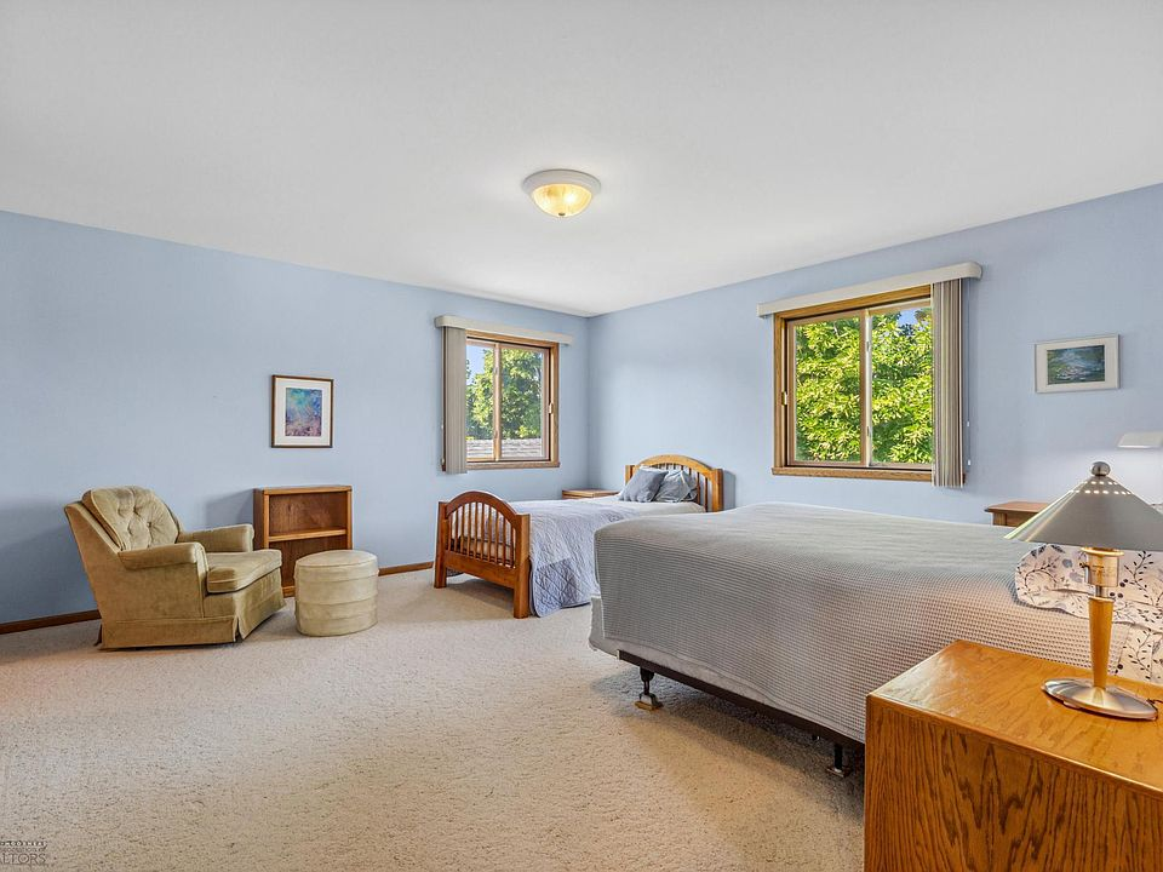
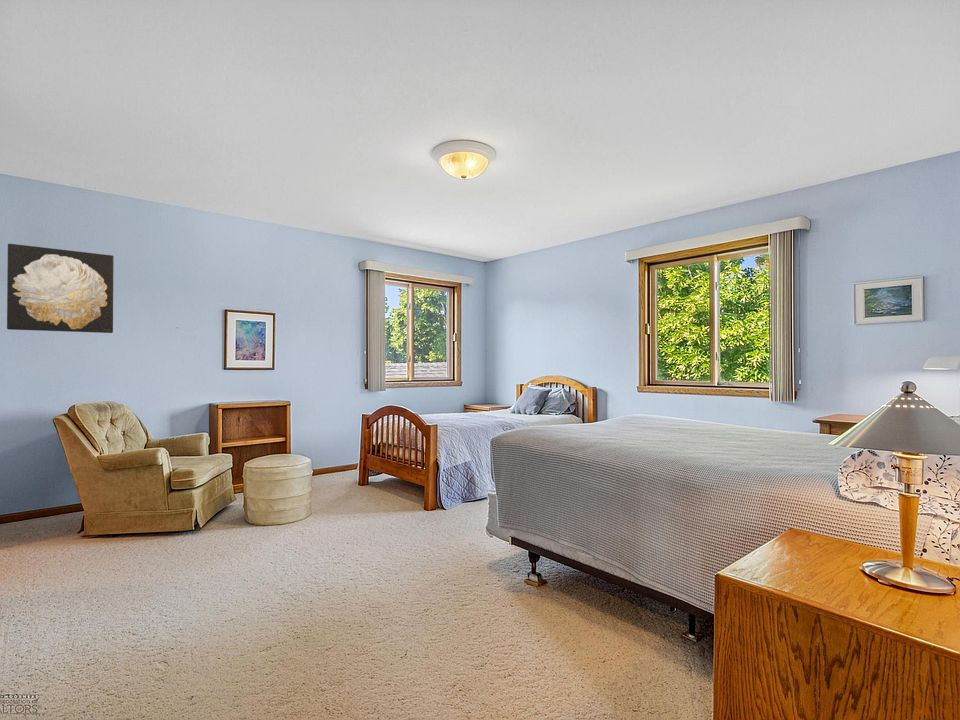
+ wall art (63, 290)
